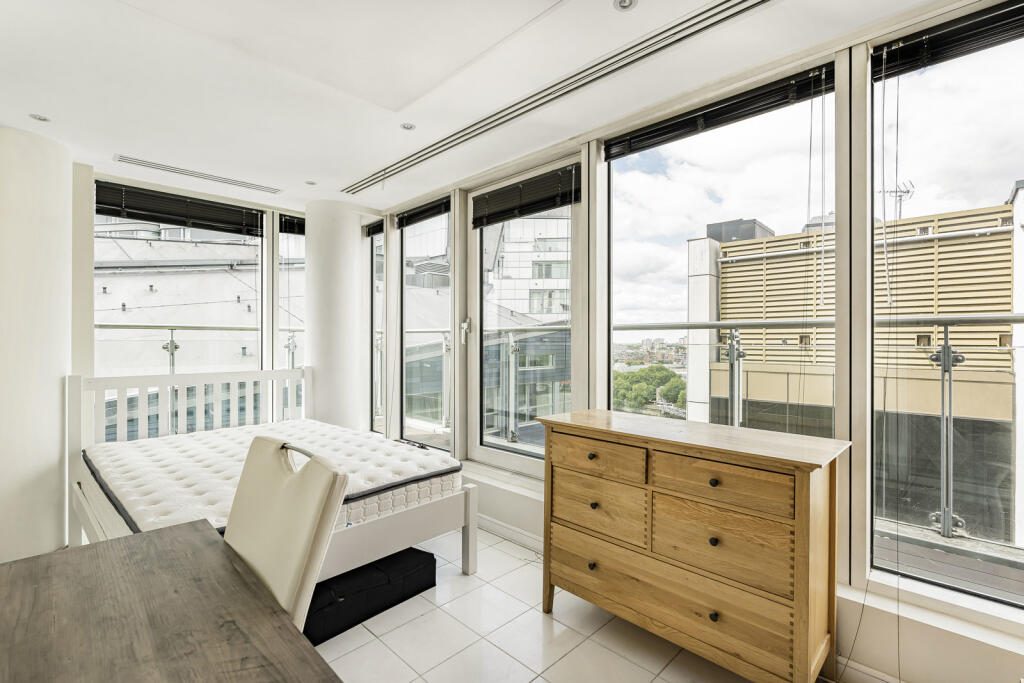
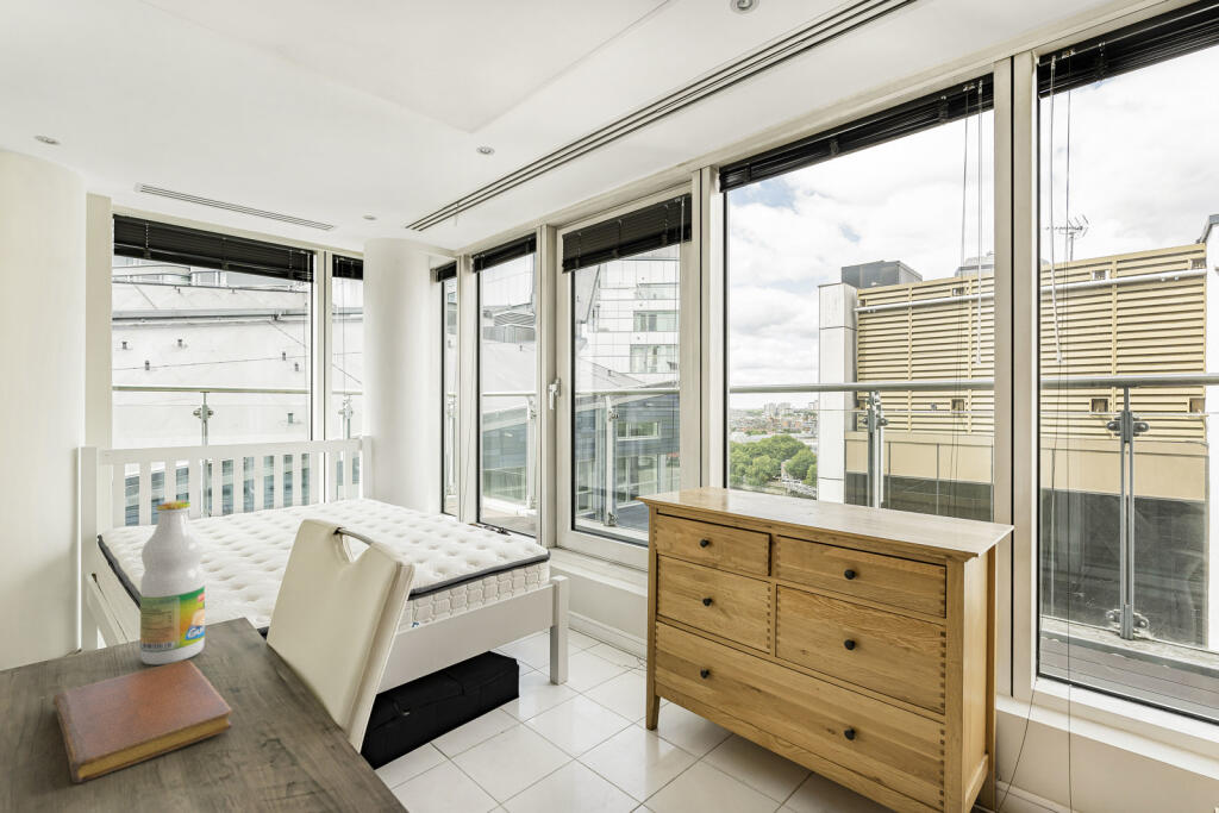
+ notebook (140, 711)
+ bottle (173, 577)
